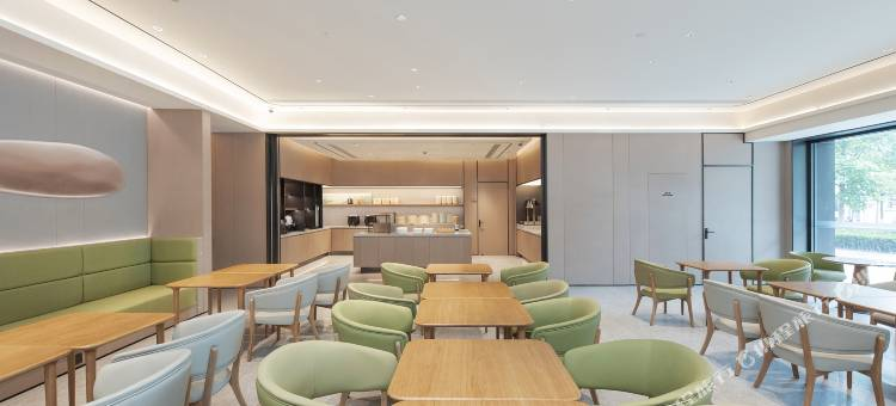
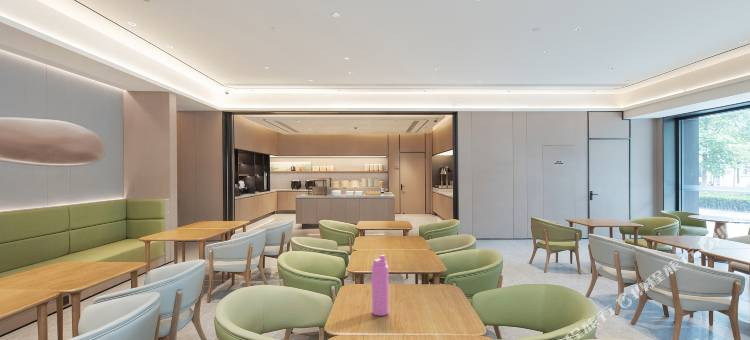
+ water bottle (380, 284)
